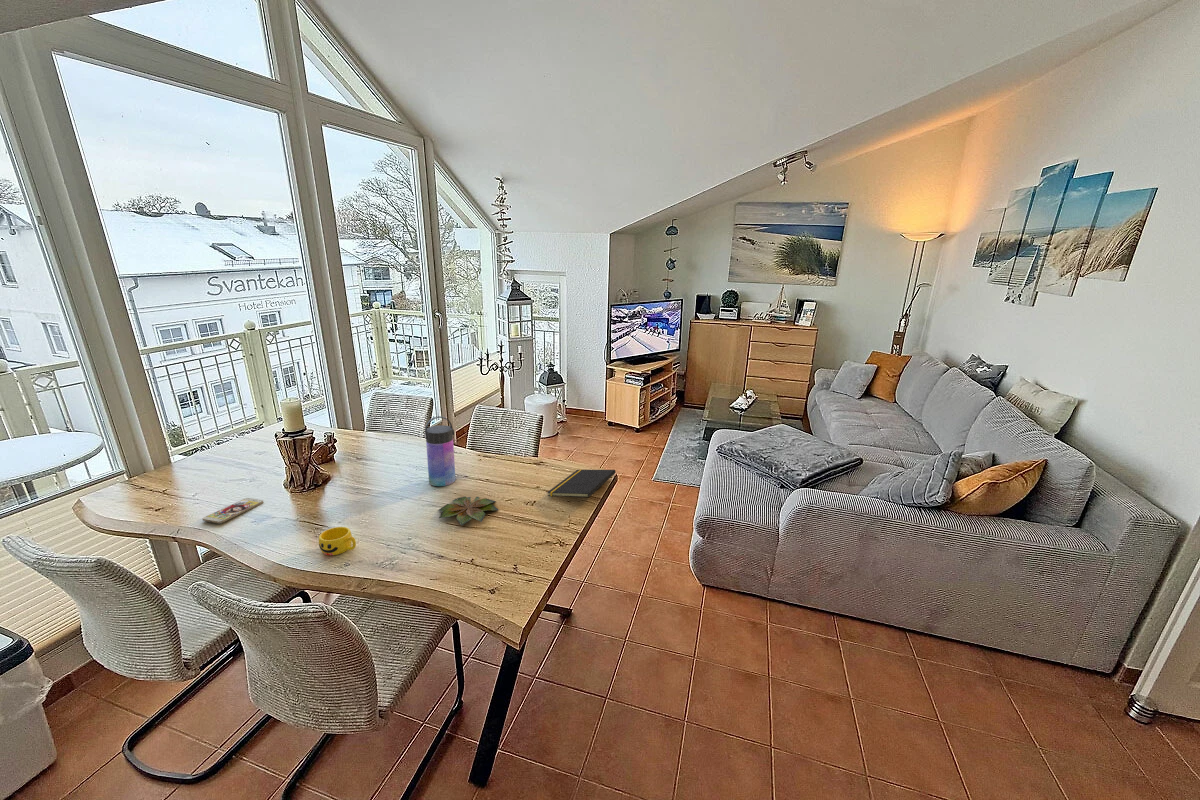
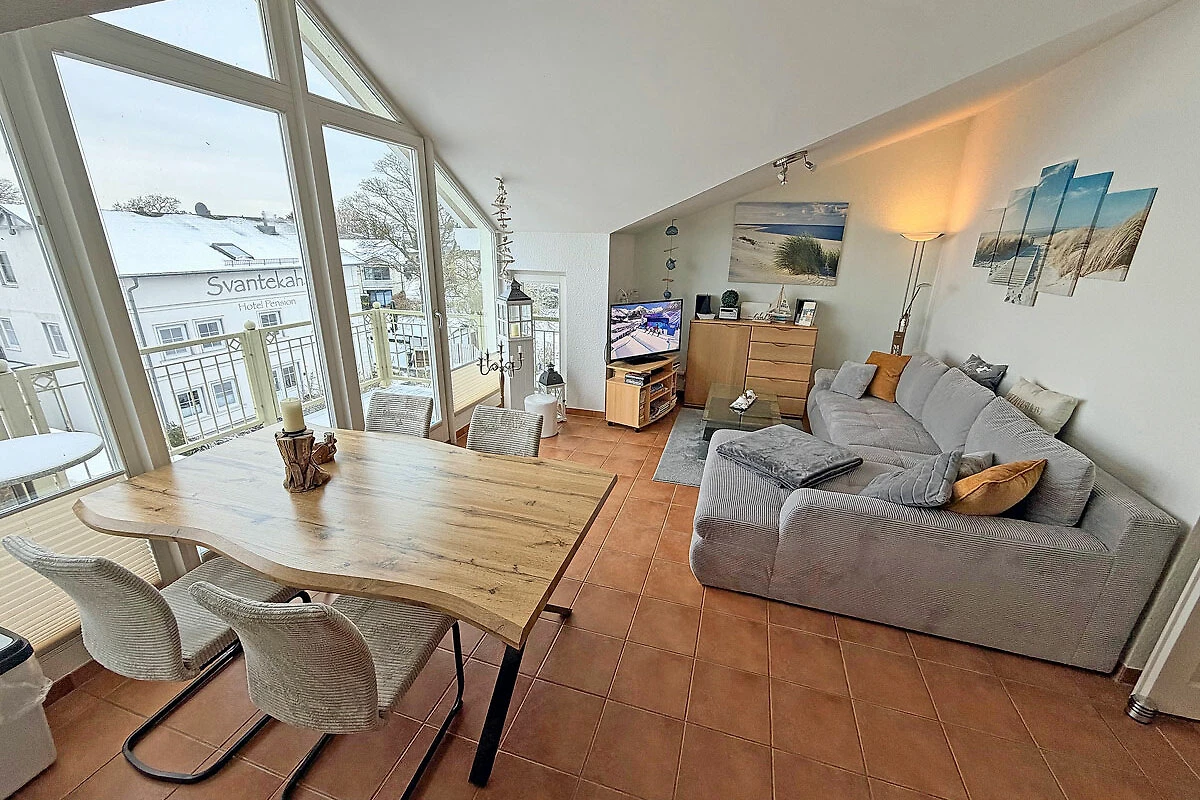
- water bottle (440, 449)
- cup (339, 542)
- notepad (582, 482)
- smartphone (234, 510)
- plant (468, 508)
